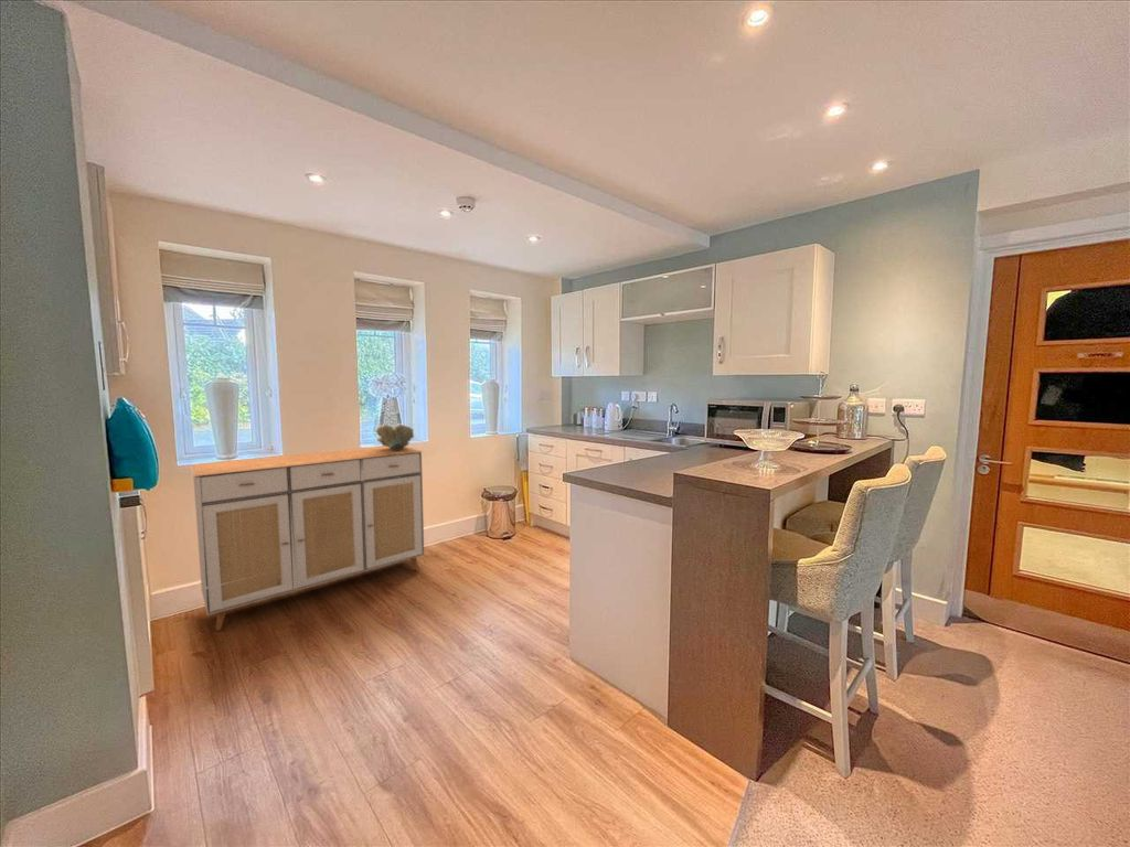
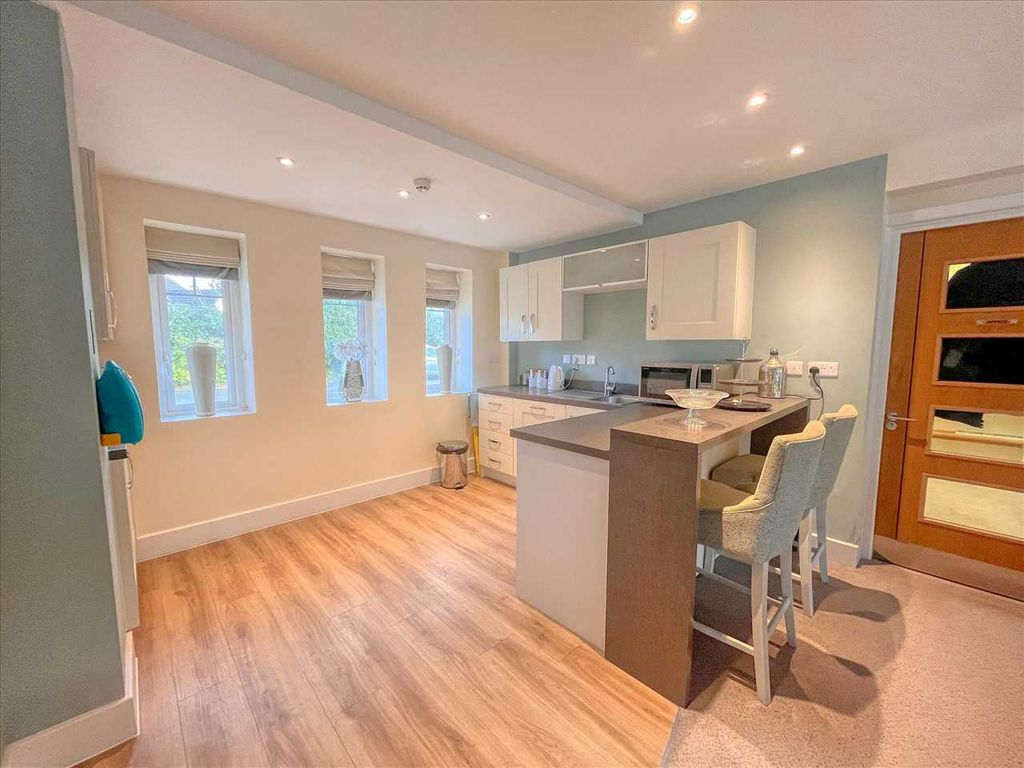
- sideboard (321, 522)
- decorative bowl (393, 436)
